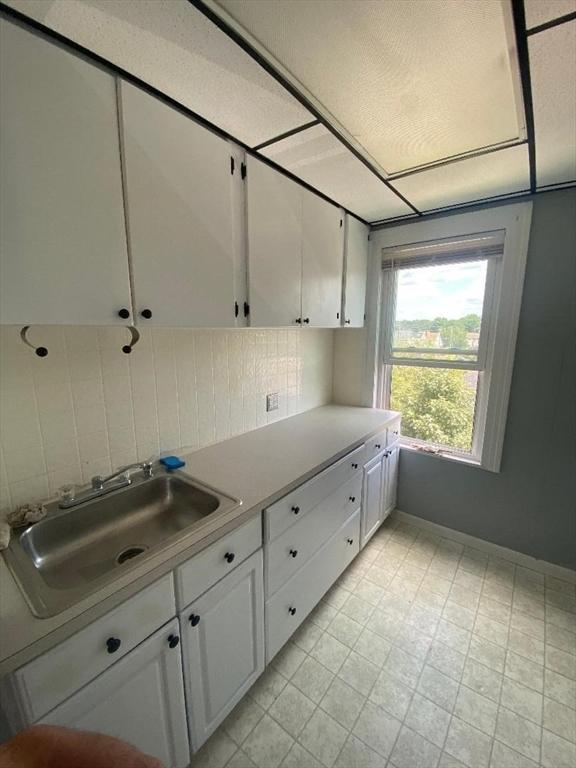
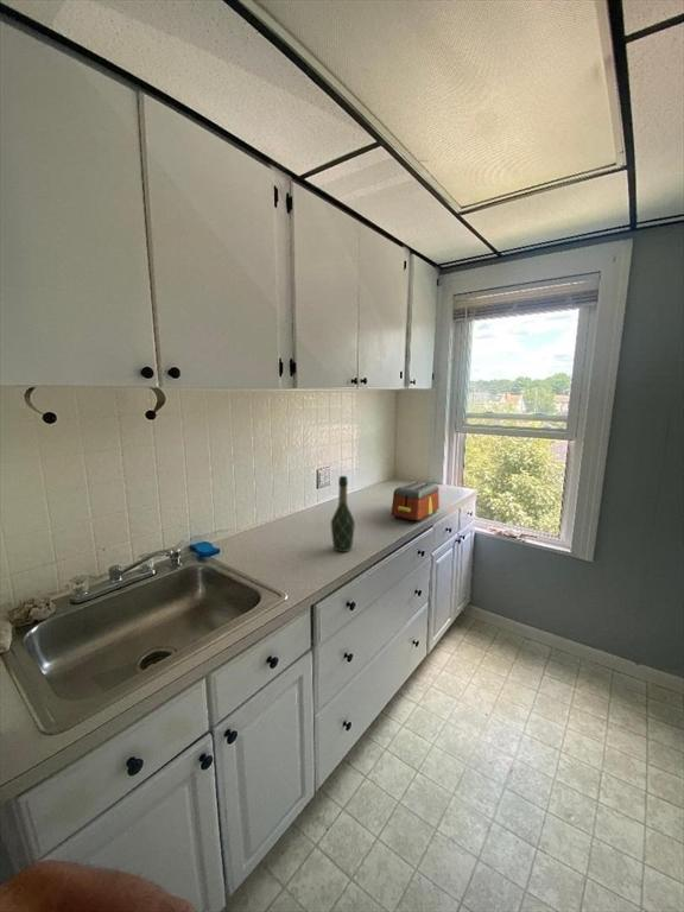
+ wine bottle (342, 513)
+ toaster (414, 500)
